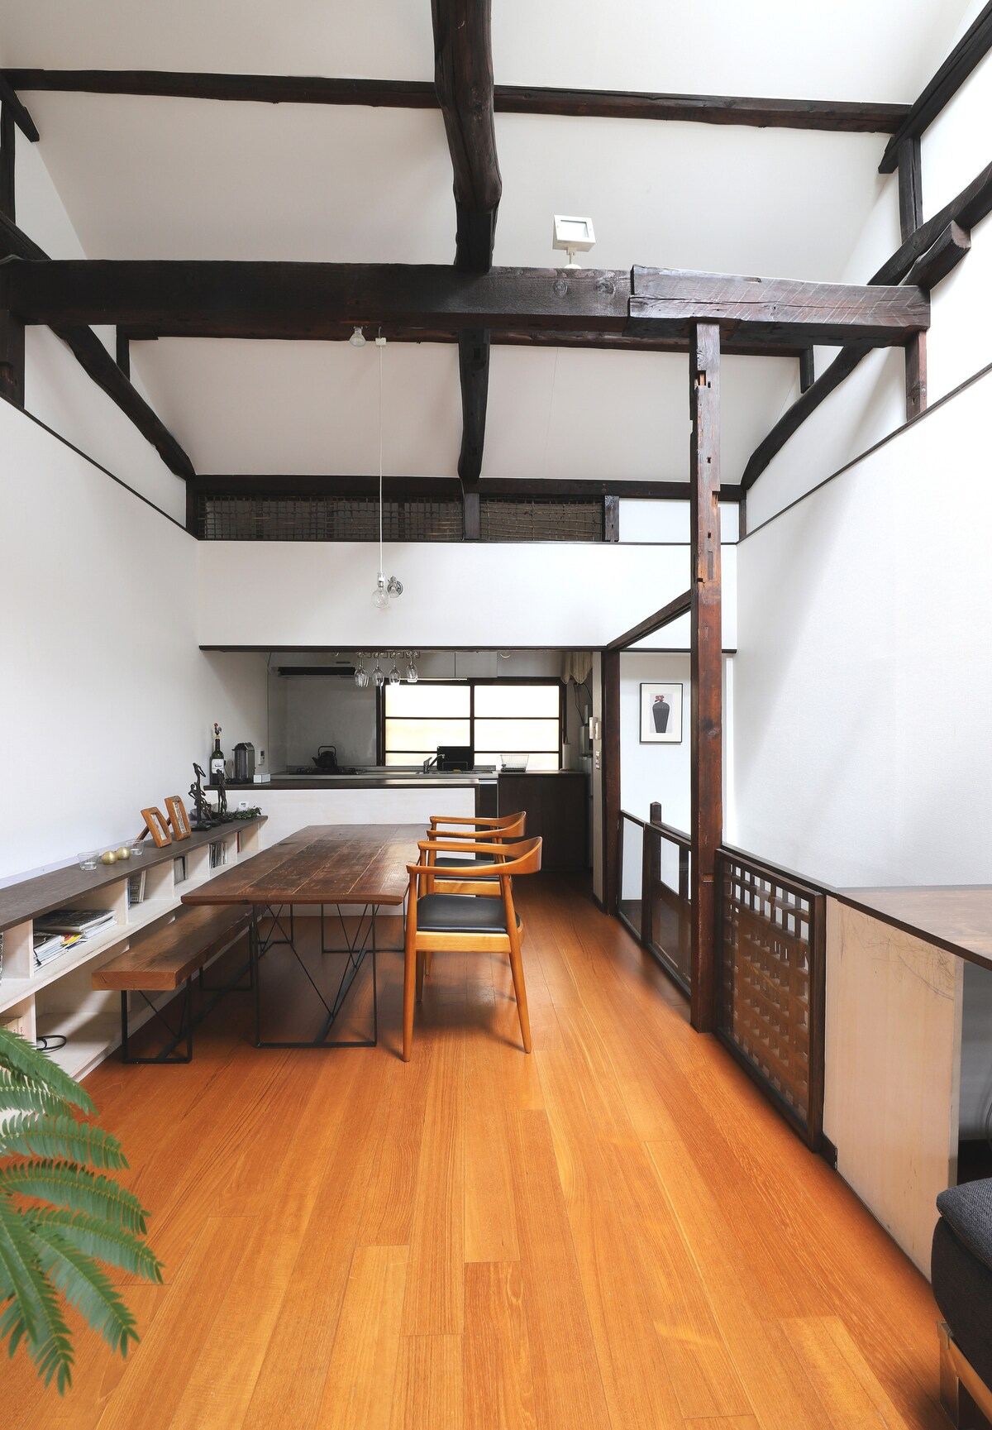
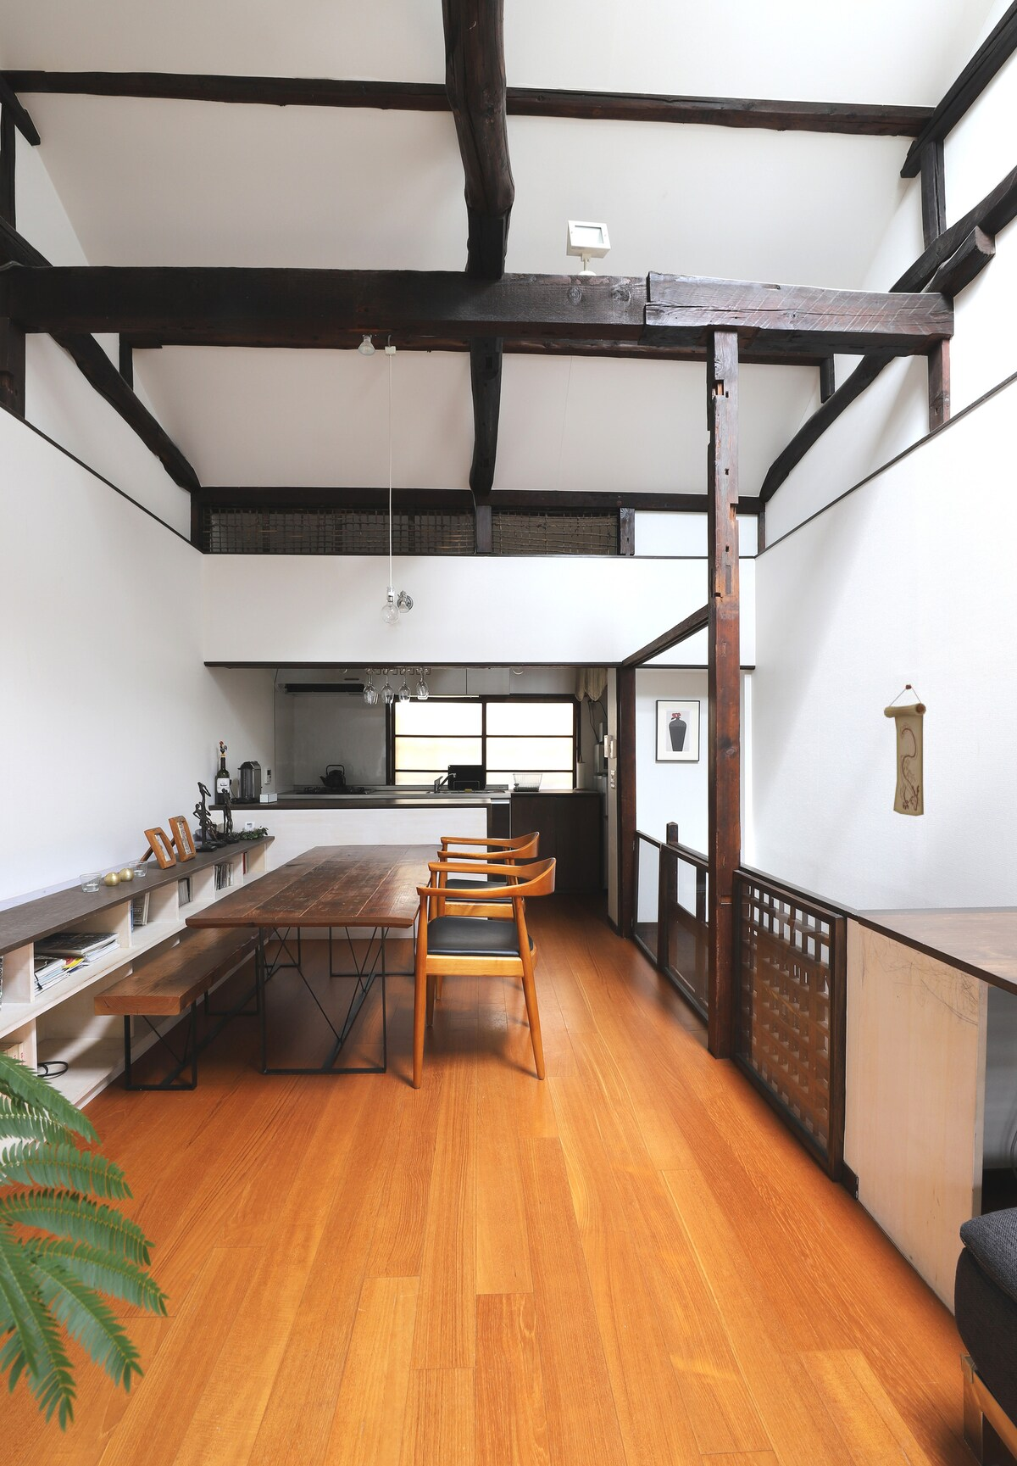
+ wall scroll (904, 749)
